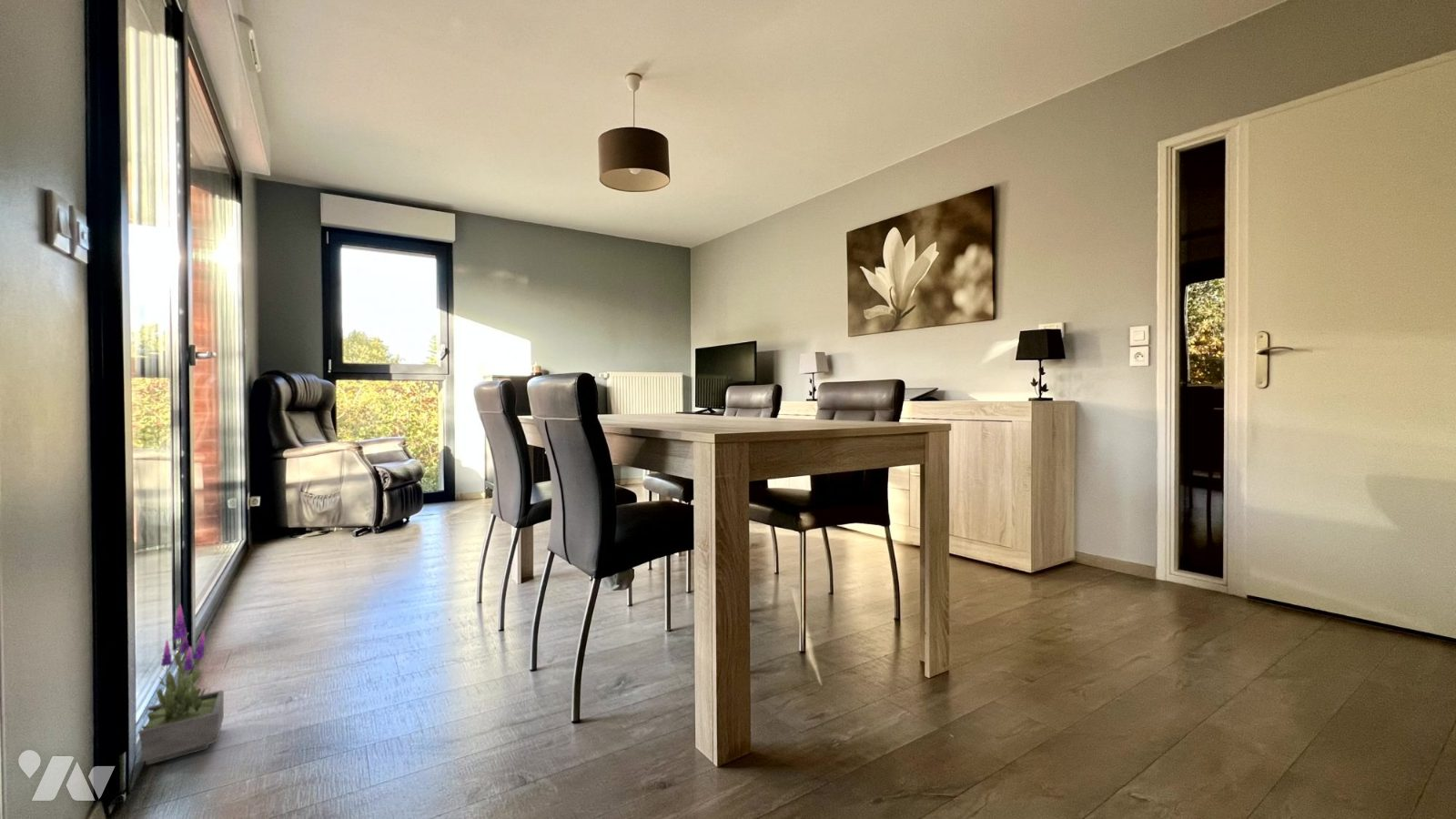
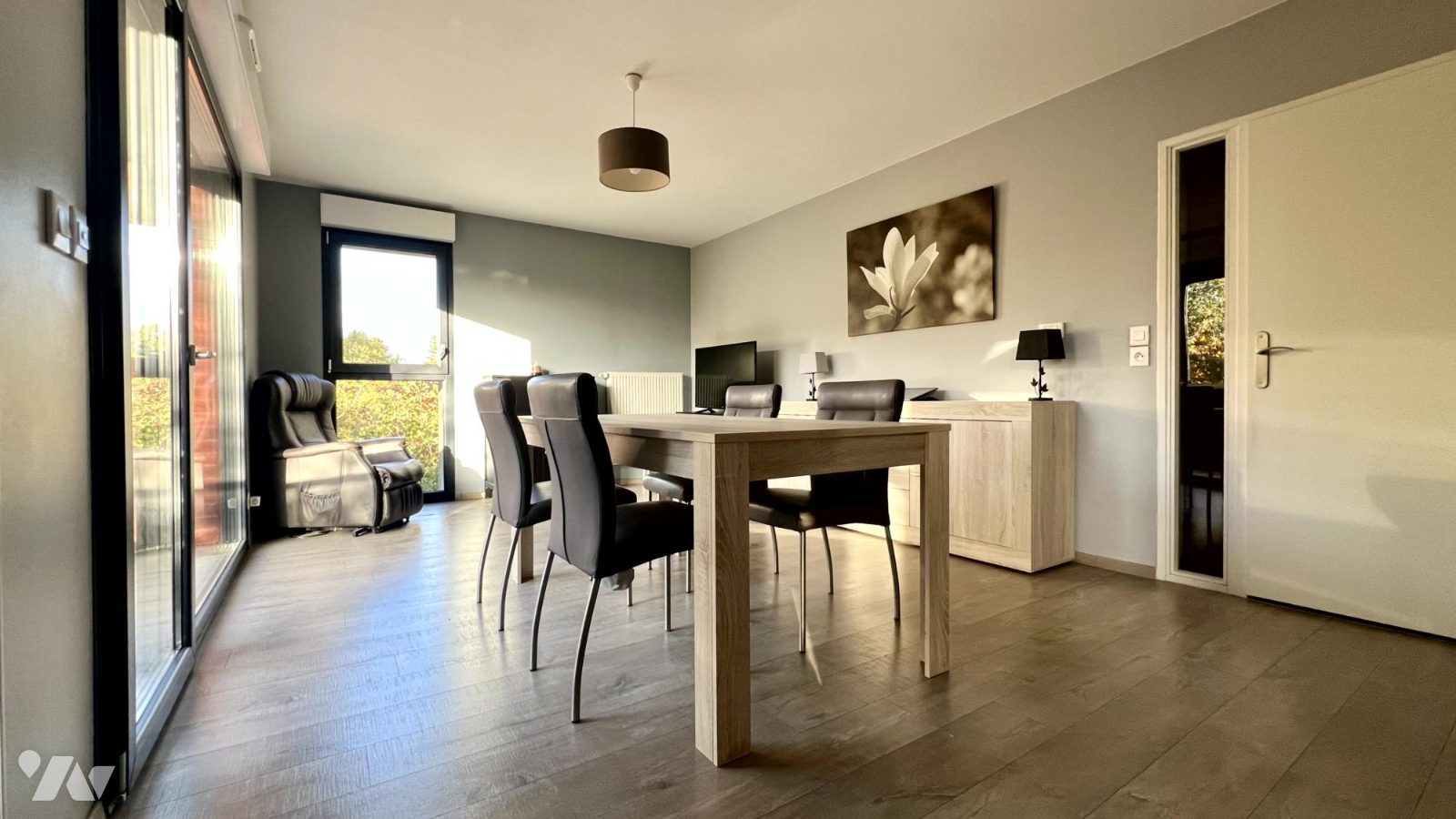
- potted plant (179, 675)
